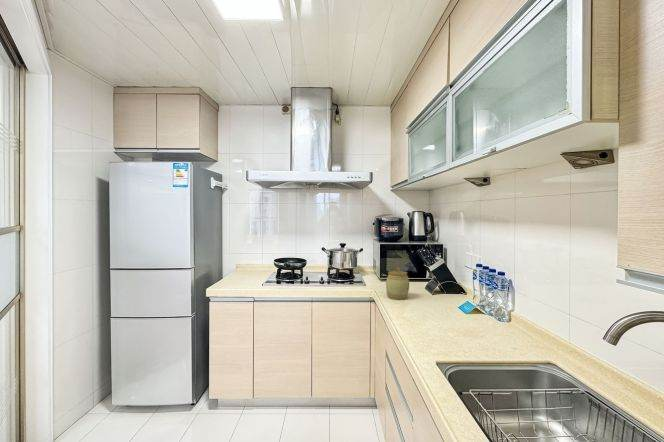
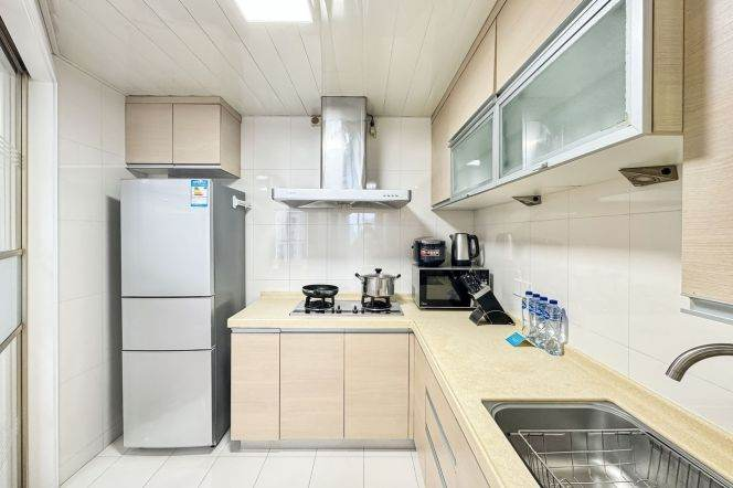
- jar (397, 281)
